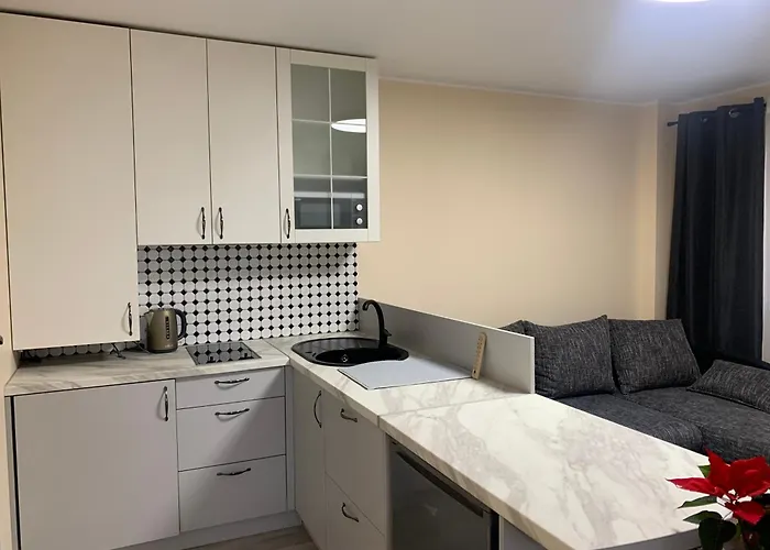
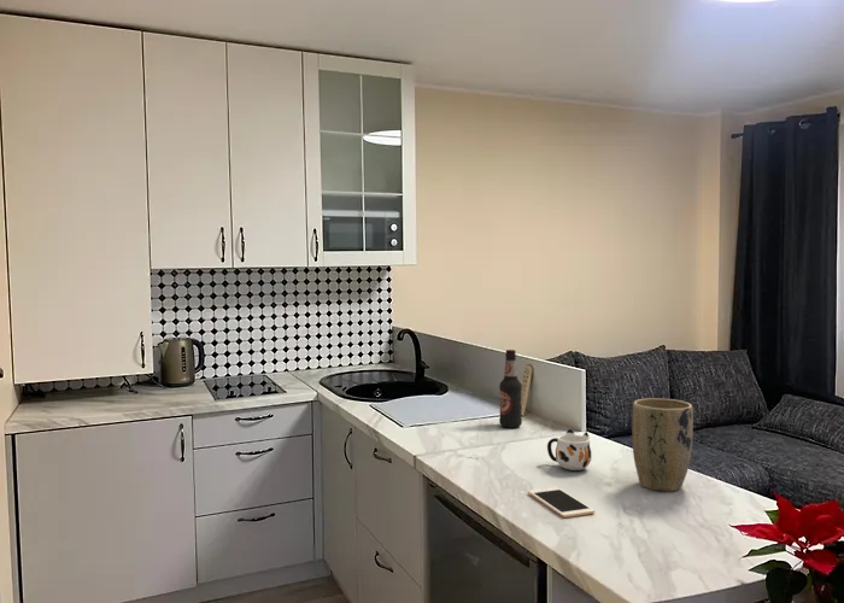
+ plant pot (662, 444)
+ mug (568, 449)
+ bottle (510, 387)
+ cell phone (559, 500)
